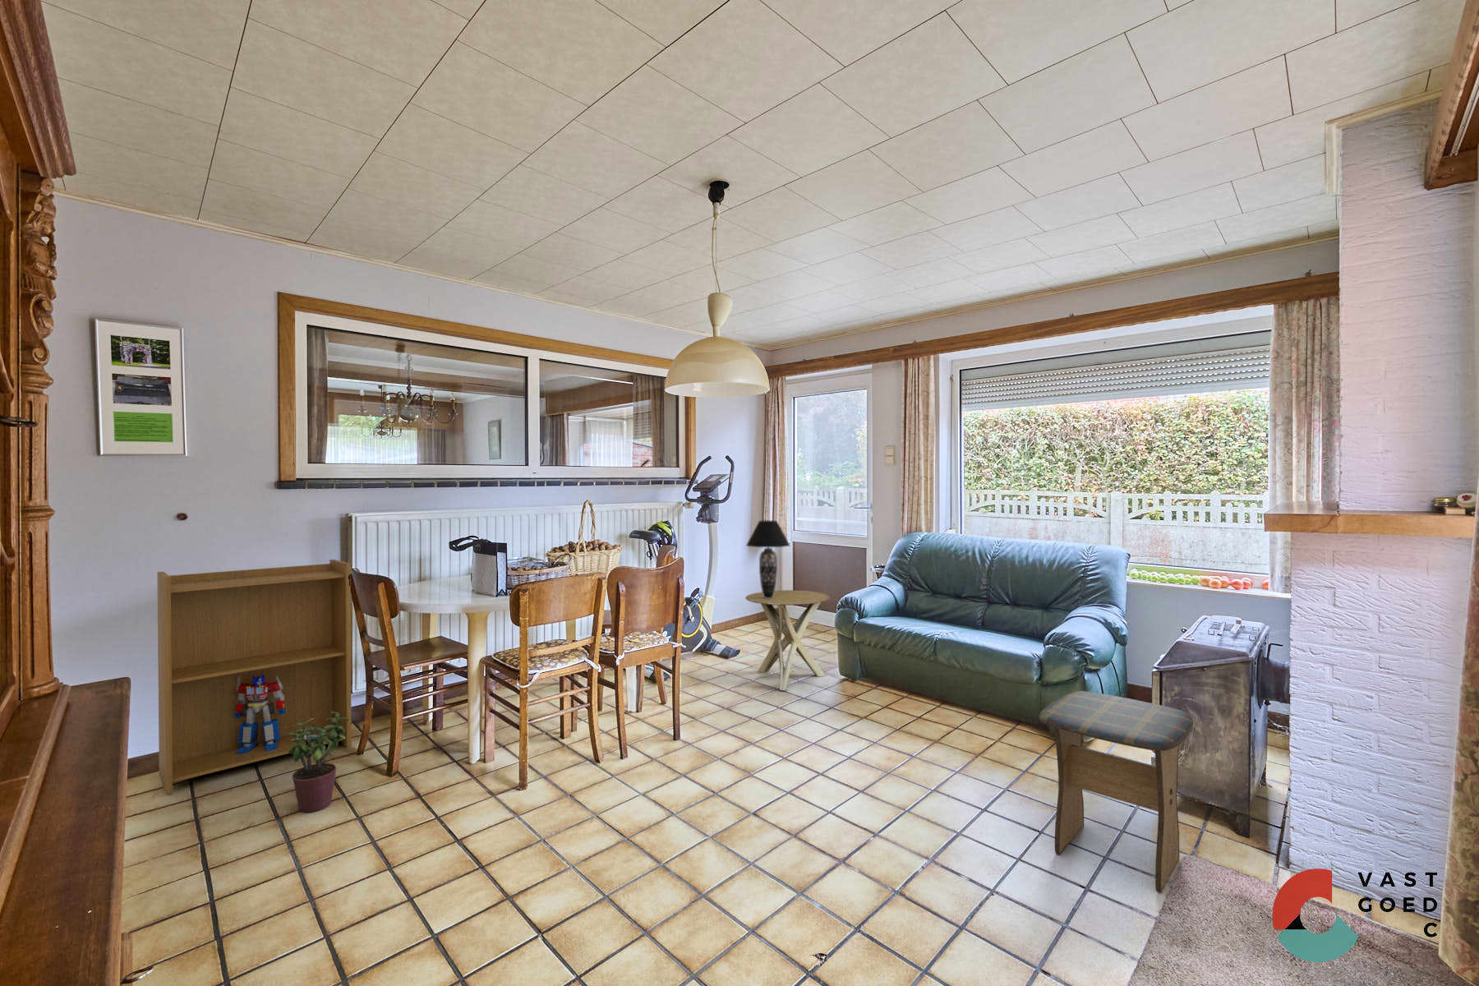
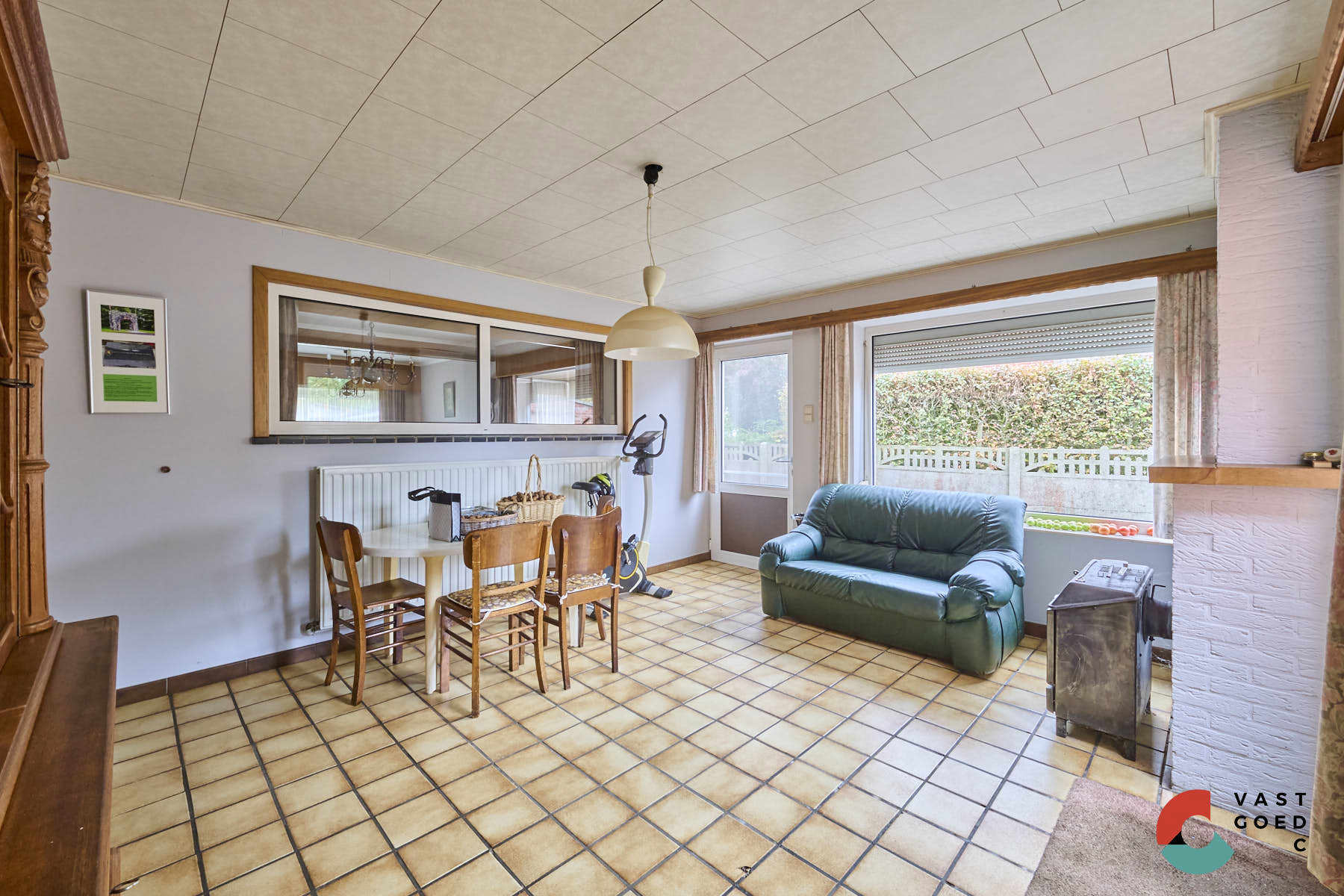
- potted plant (318, 763)
- stool (1115, 784)
- bookshelf (259, 664)
- side table (787, 637)
- table lamp (767, 558)
